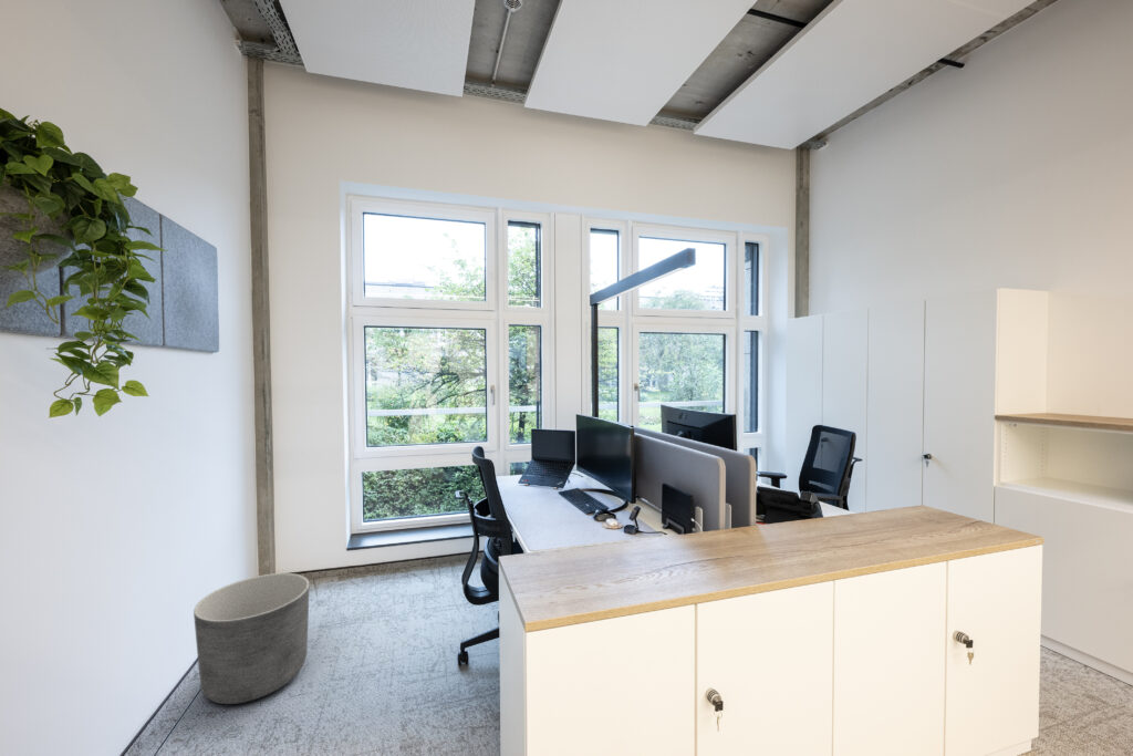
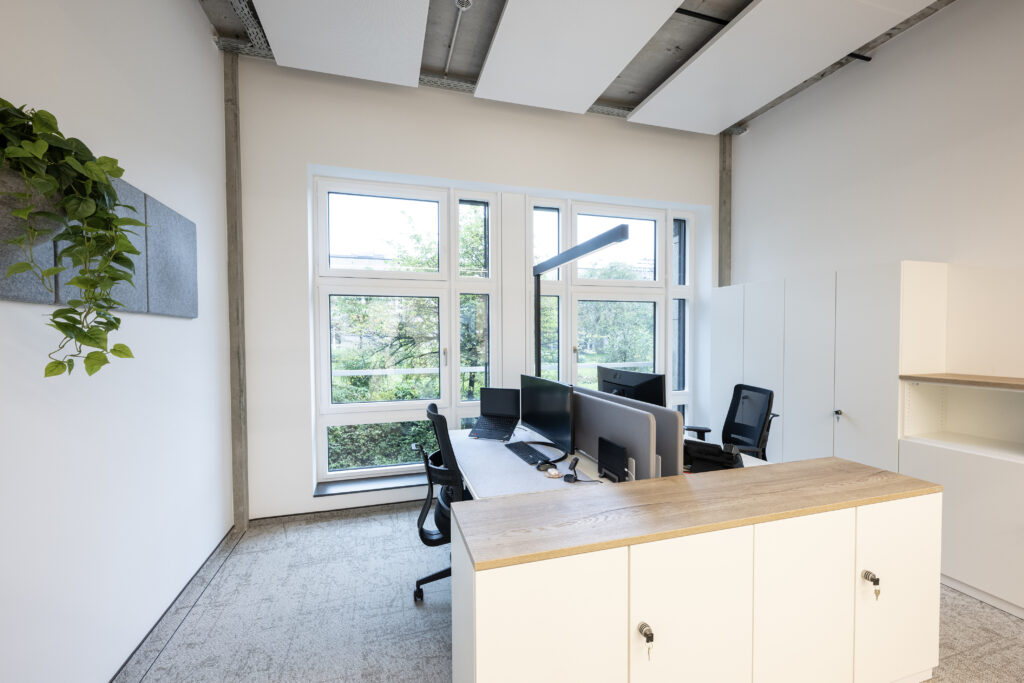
- planter (256, 636)
